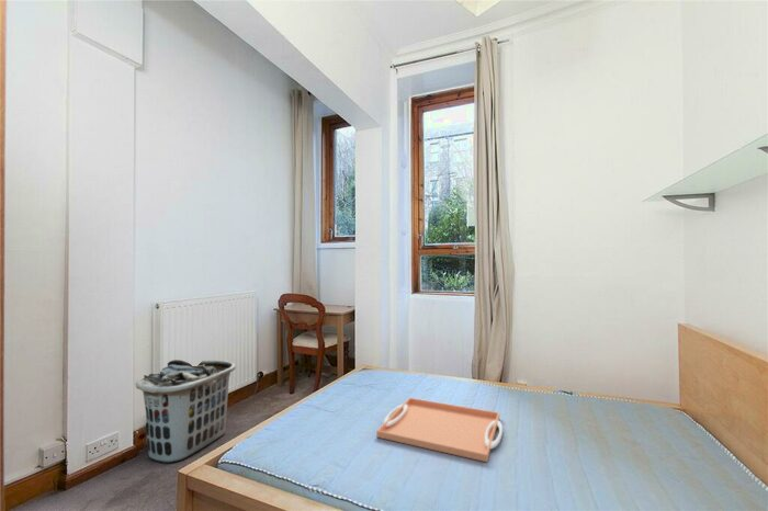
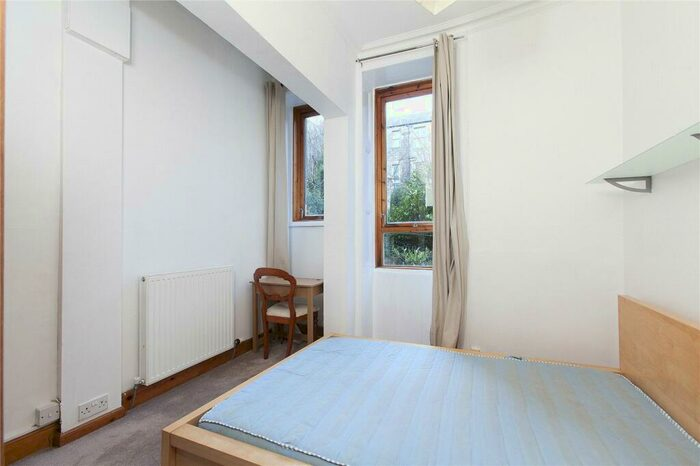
- serving tray (441, 423)
- clothes hamper (189, 400)
